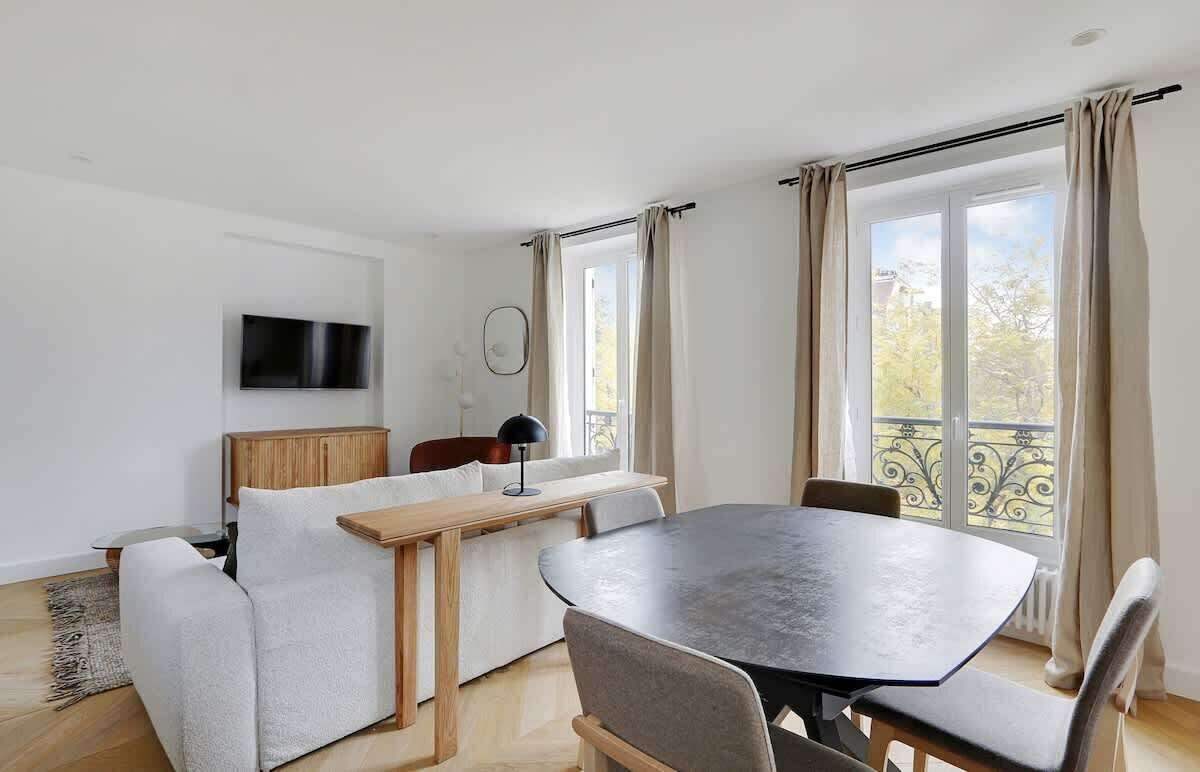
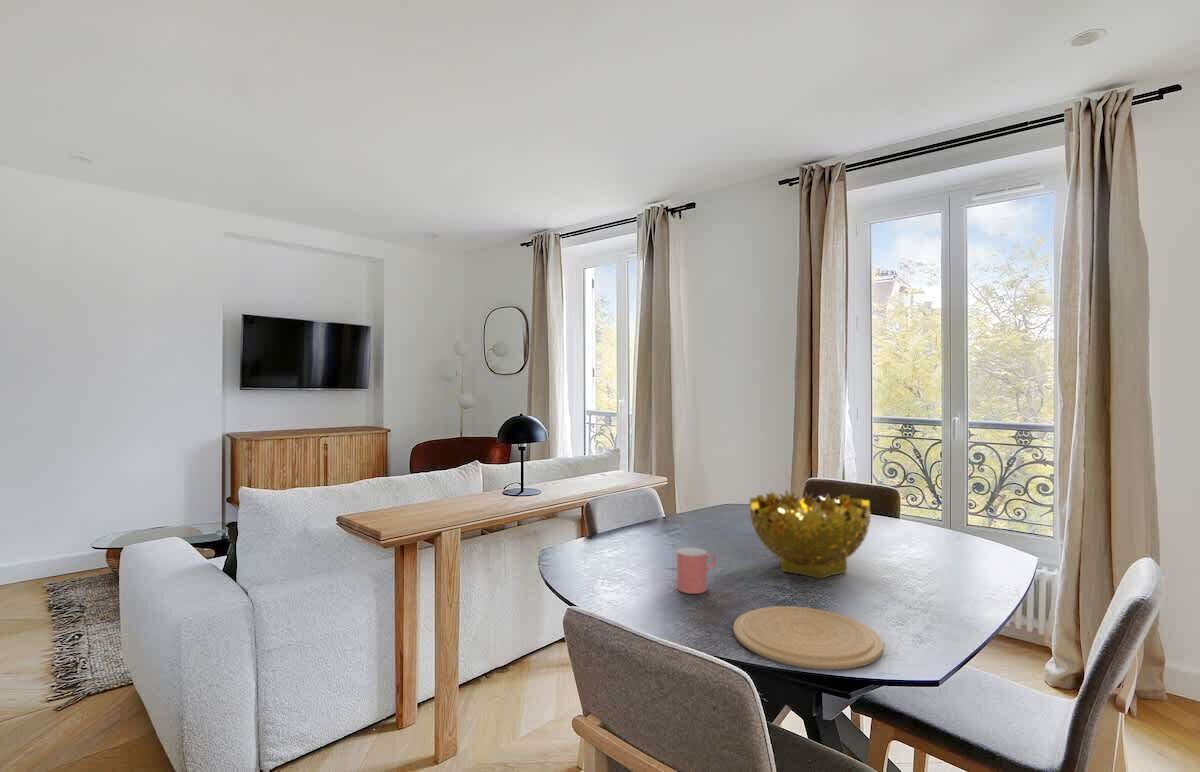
+ plate (805, 632)
+ cup (697, 569)
+ decorative bowl (808, 531)
